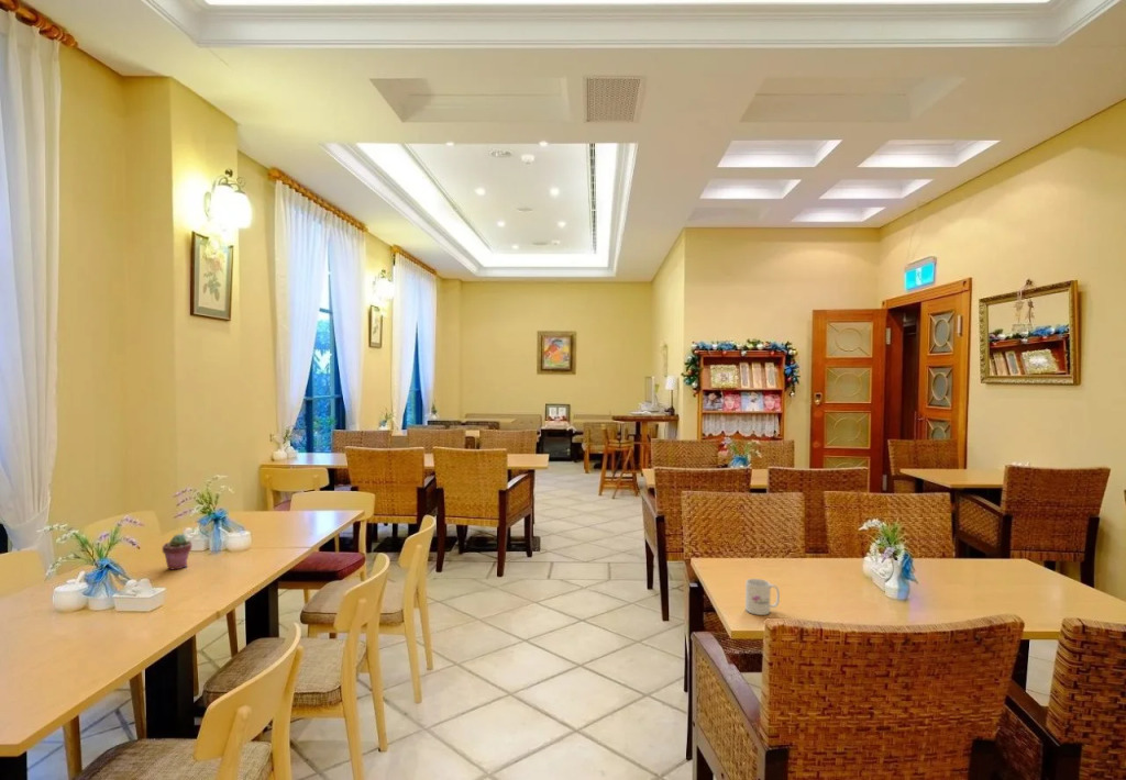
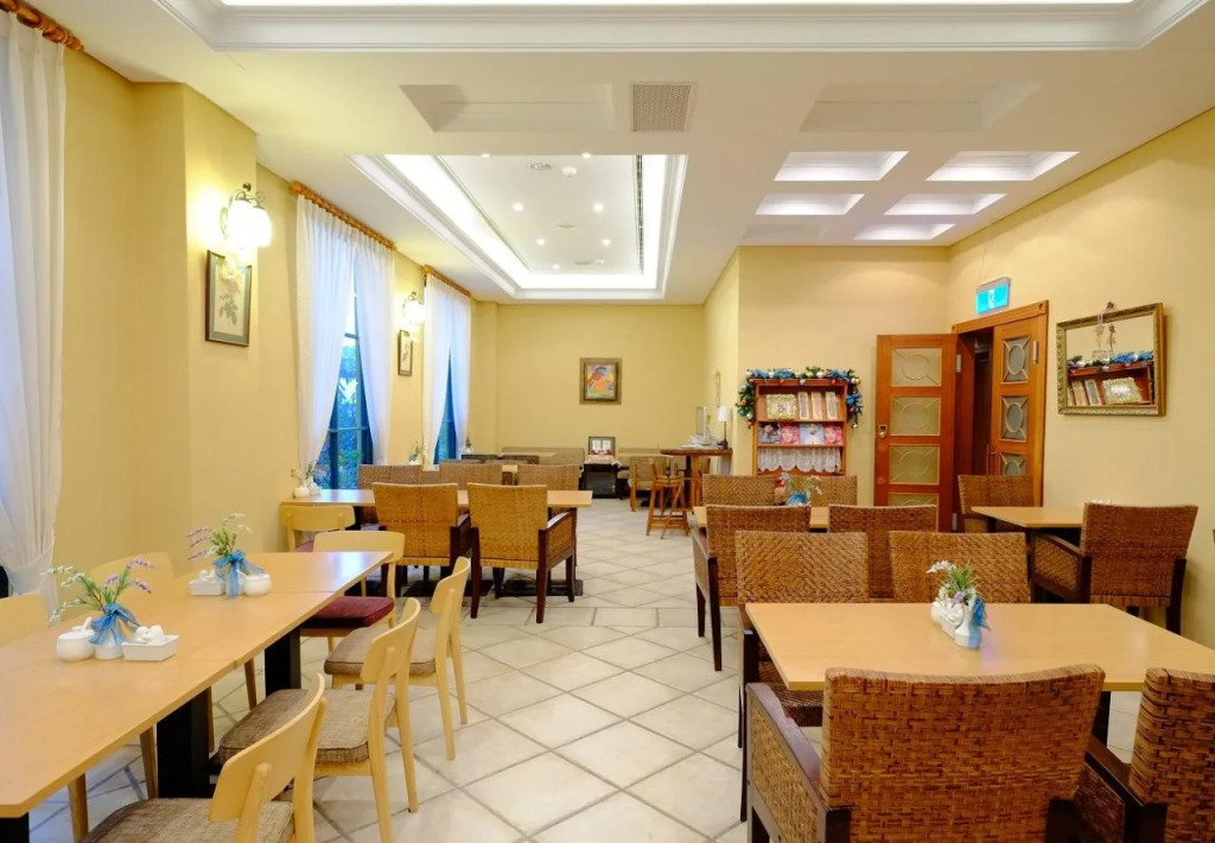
- mug (762, 595)
- potted succulent (177, 550)
